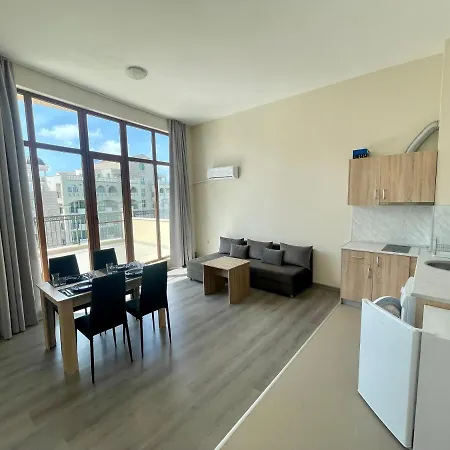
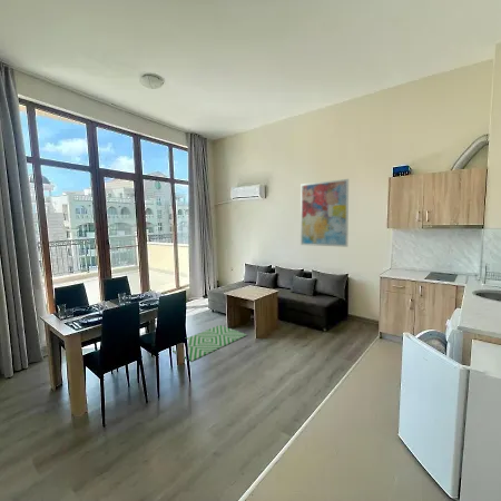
+ wall art (323, 214)
+ rug (207, 340)
